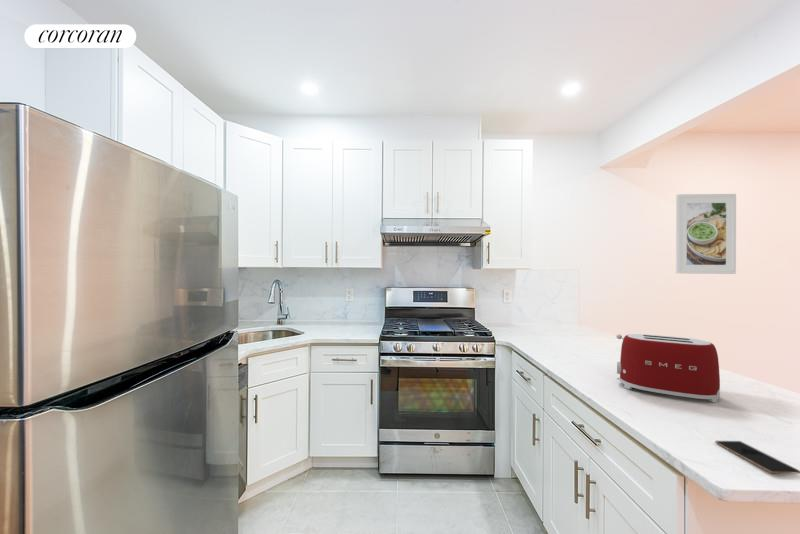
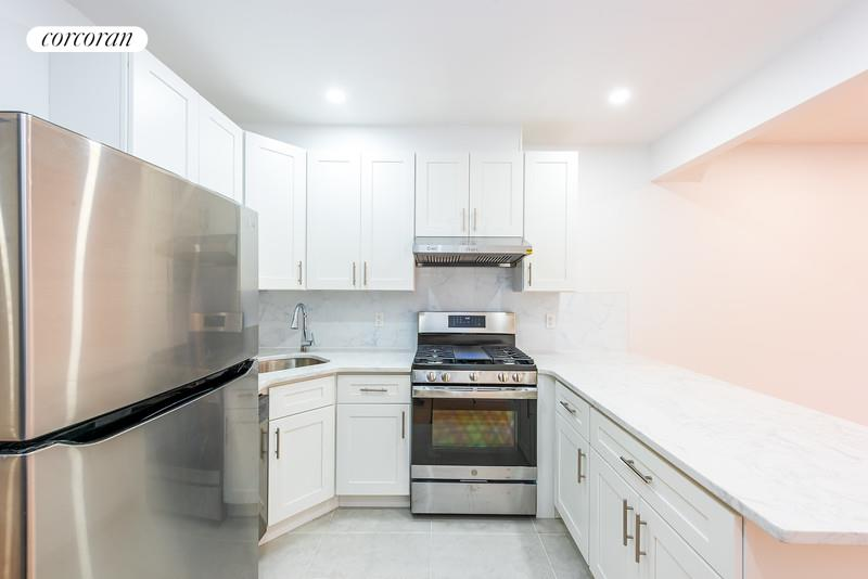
- toaster (664, 364)
- smartphone (754, 455)
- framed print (705, 233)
